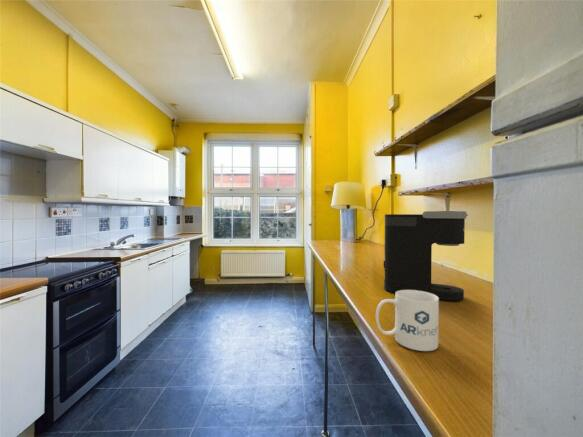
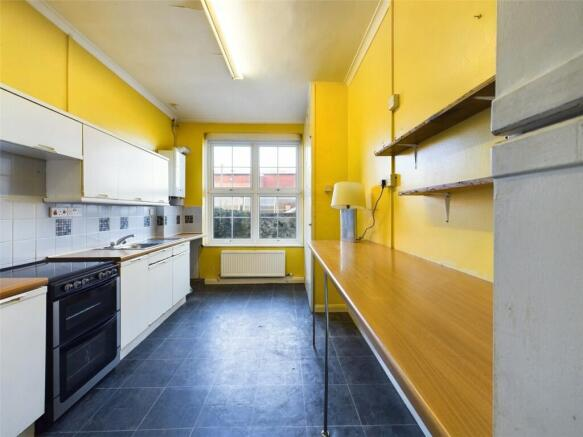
- mug (408, 317)
- coffee maker (422, 252)
